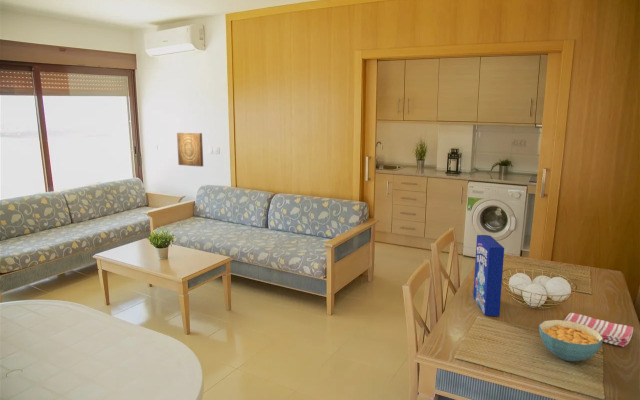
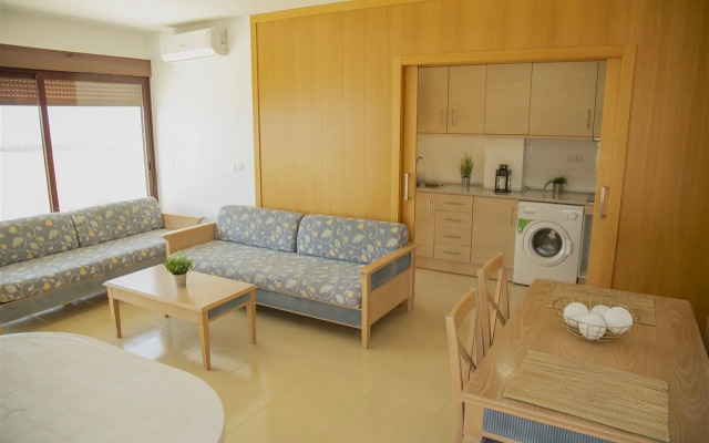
- dish towel (596, 327)
- cereal box (487, 273)
- wall art (189, 149)
- cereal bowl (568, 344)
